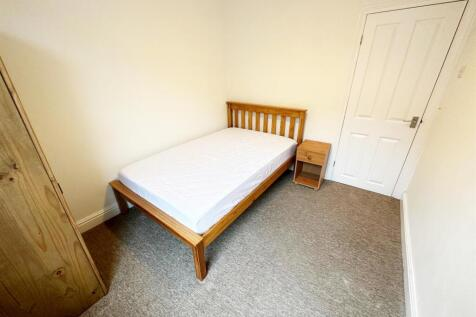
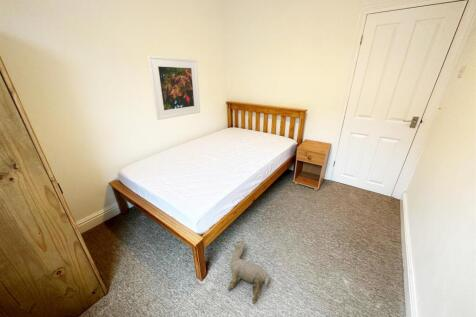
+ plush toy (245, 267)
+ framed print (177, 88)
